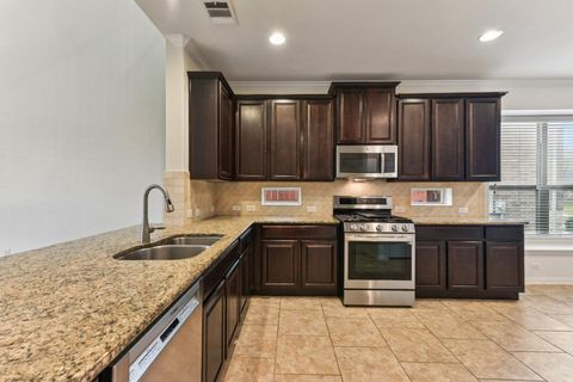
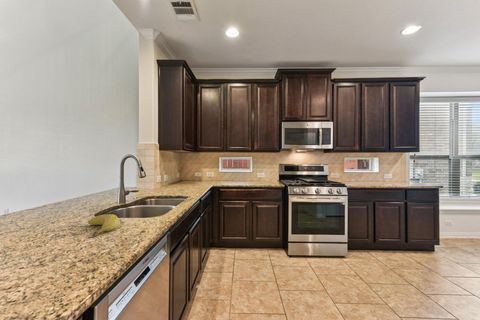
+ banana (97, 223)
